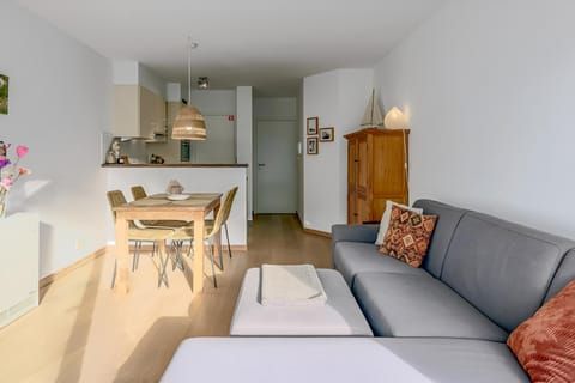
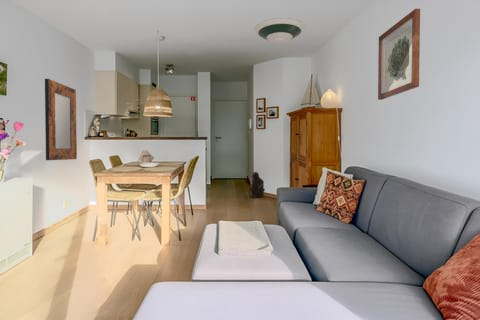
+ wall art (396, 59)
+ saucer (279, 35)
+ shoulder bag (257, 184)
+ home mirror (62, 122)
